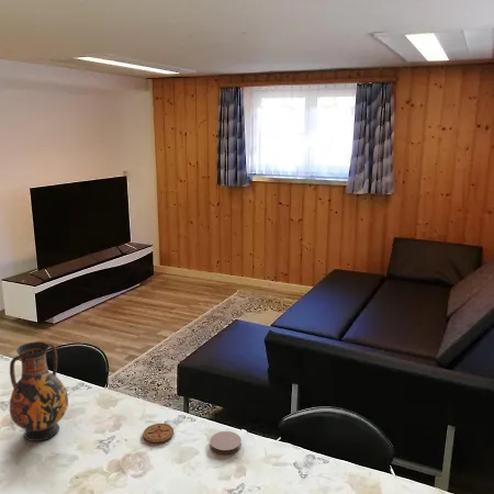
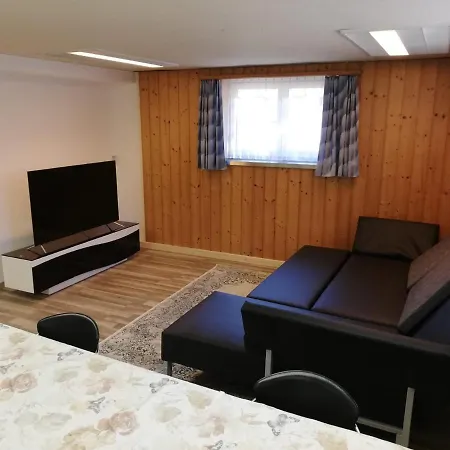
- coaster (225, 441)
- coaster (158, 433)
- vase (37, 390)
